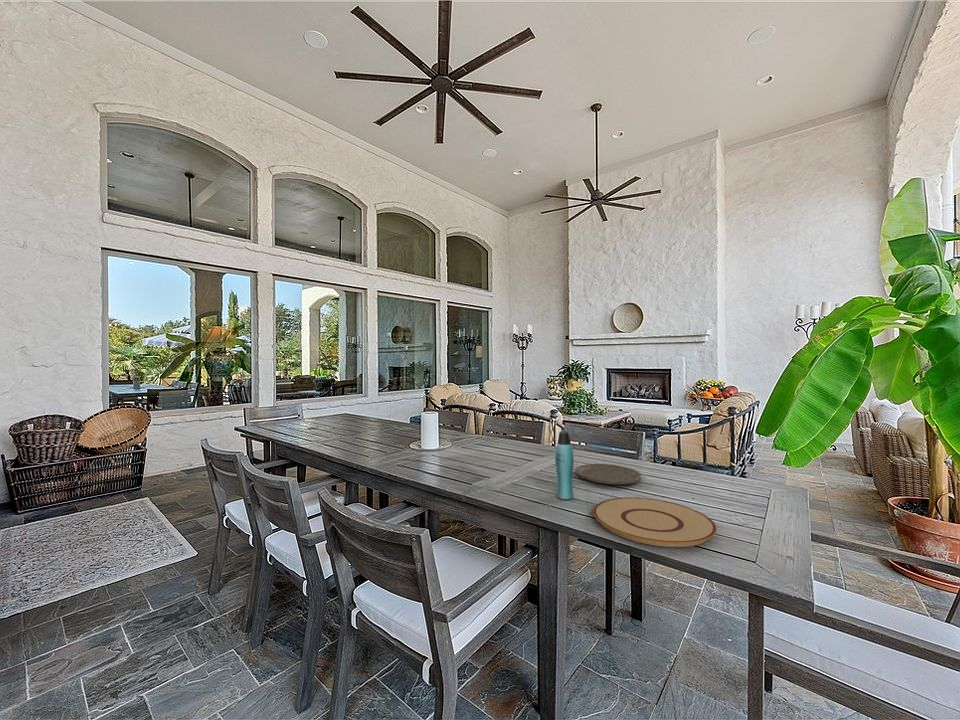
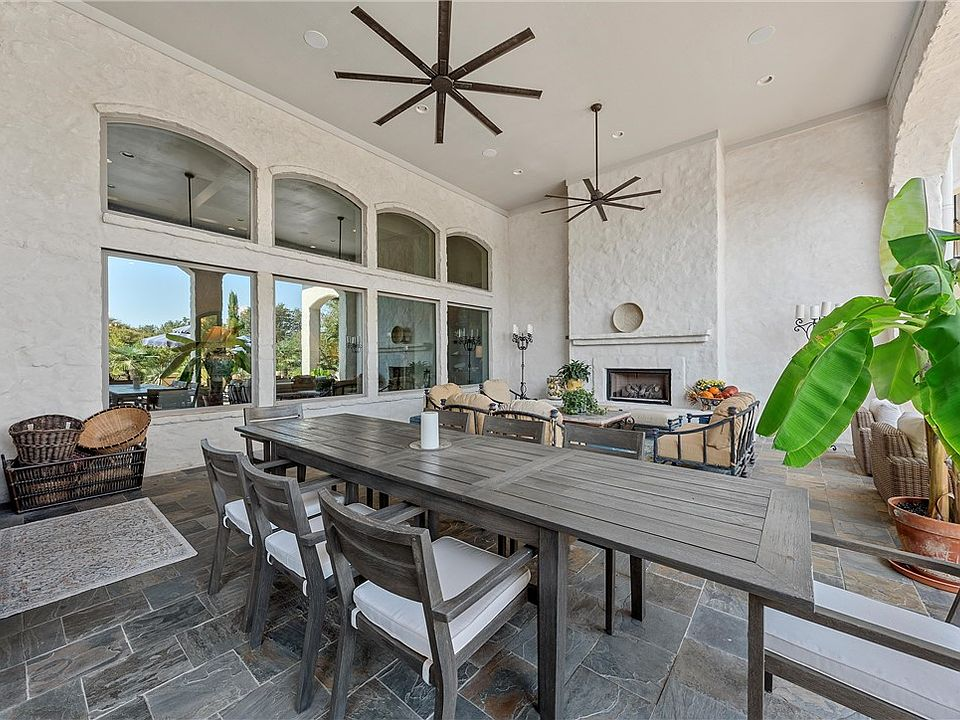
- bottle (564, 464)
- plate (607, 474)
- plate (651, 519)
